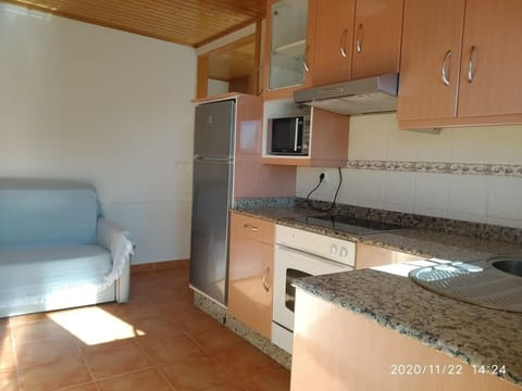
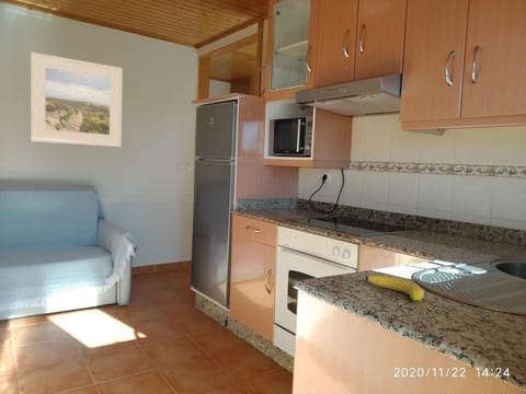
+ fruit (396, 288)
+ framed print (79, 102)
